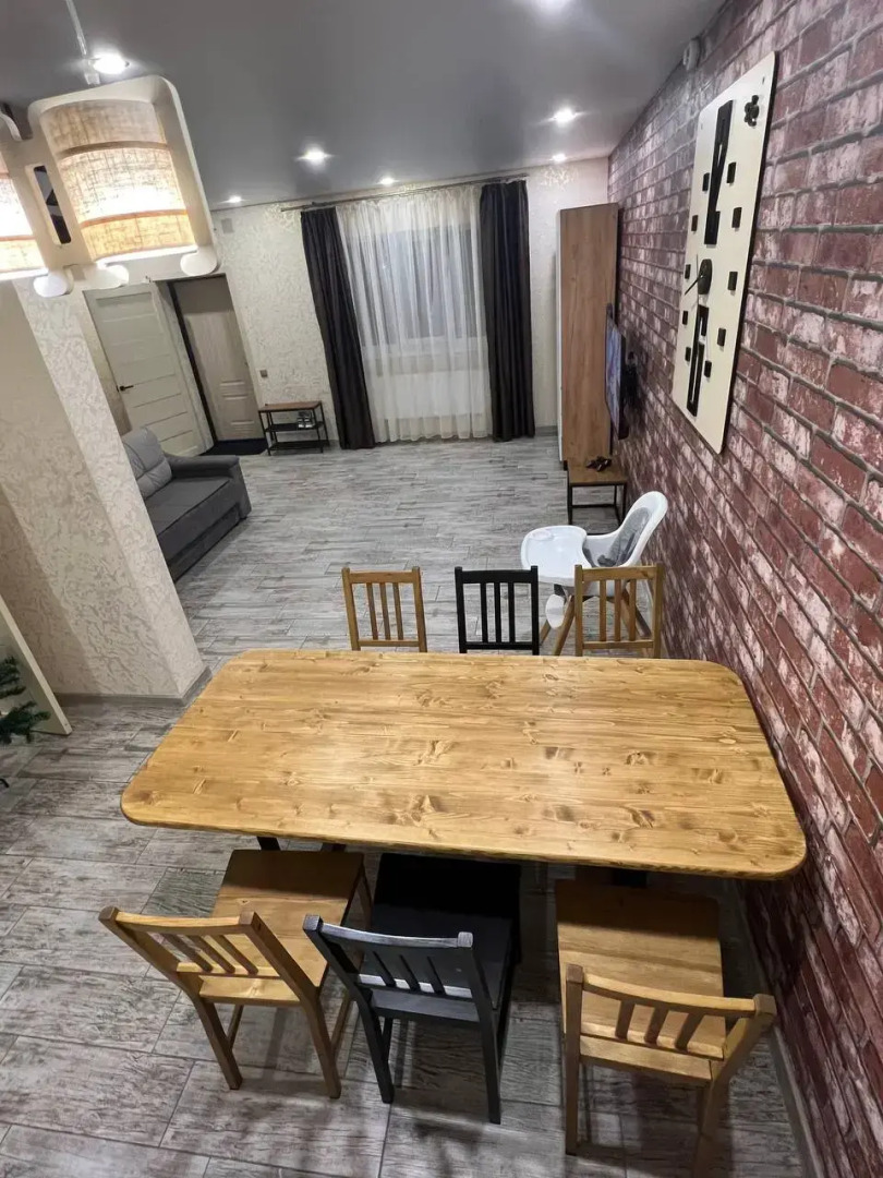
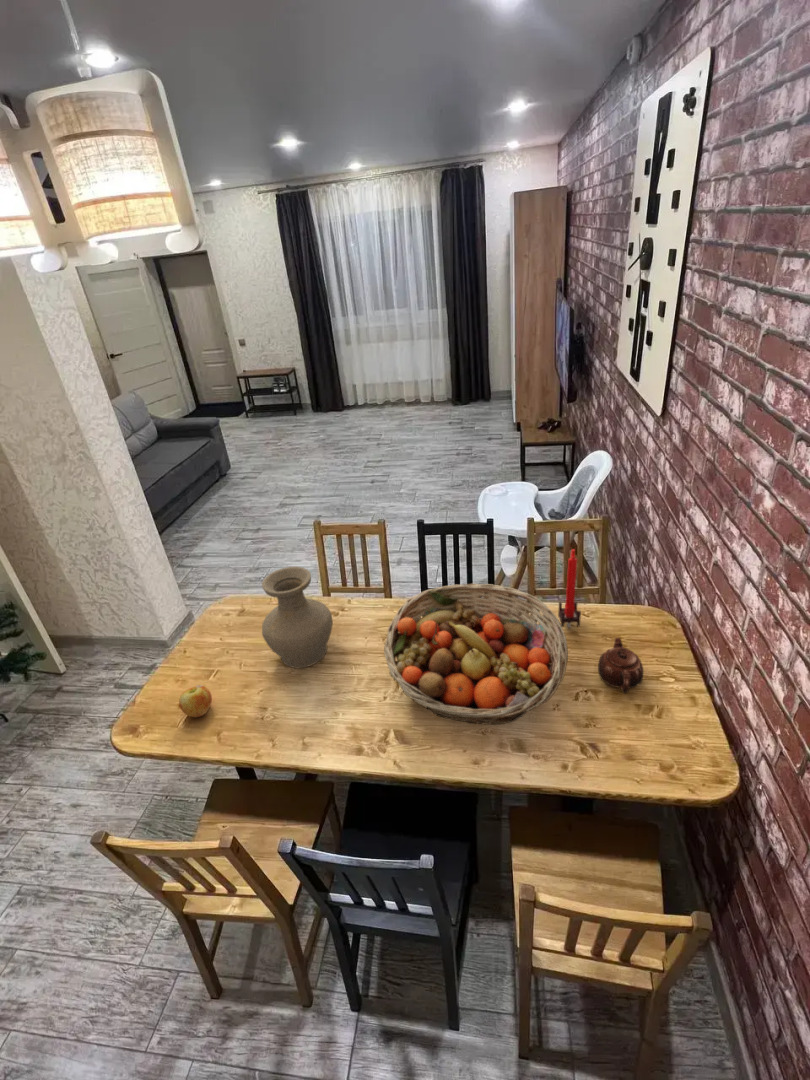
+ apple (196, 701)
+ fruit basket (473, 653)
+ teapot (621, 663)
+ vase (295, 617)
+ candle (570, 589)
